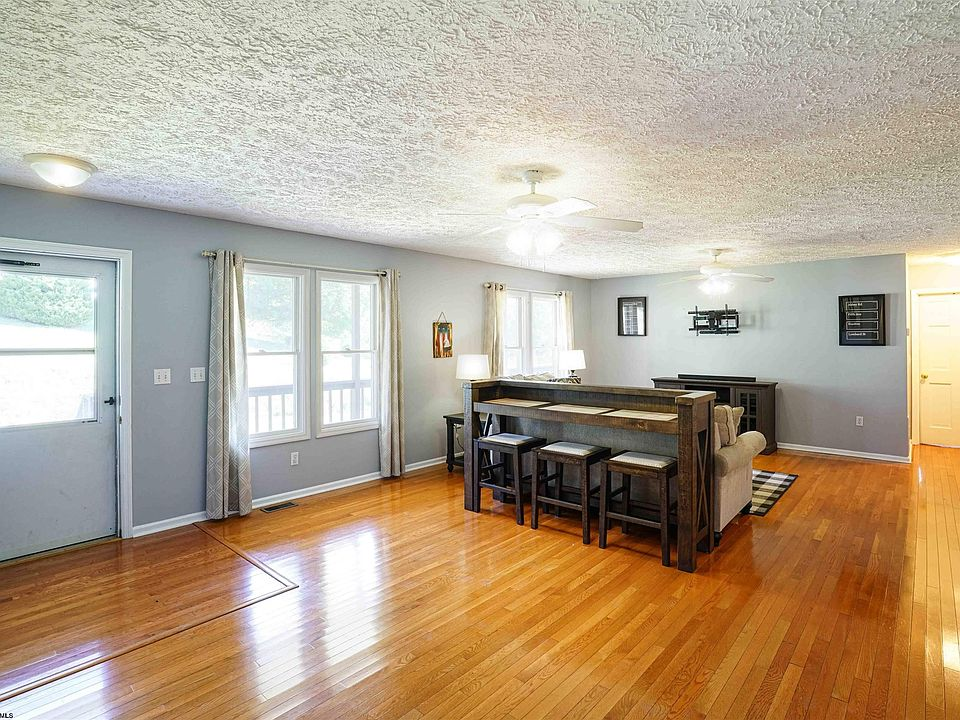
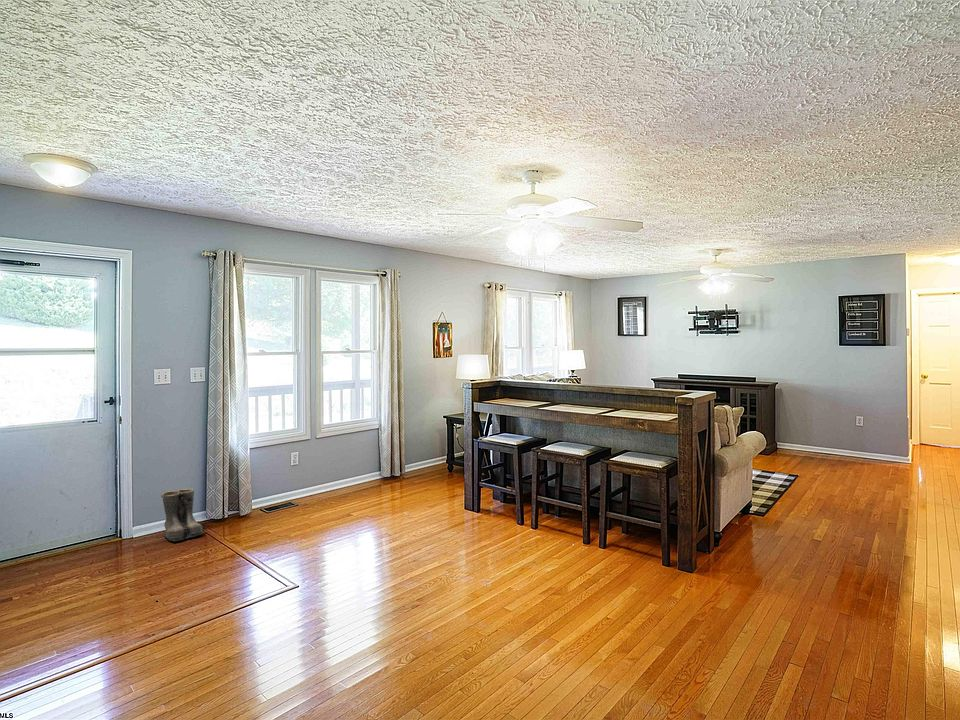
+ boots (181, 513)
